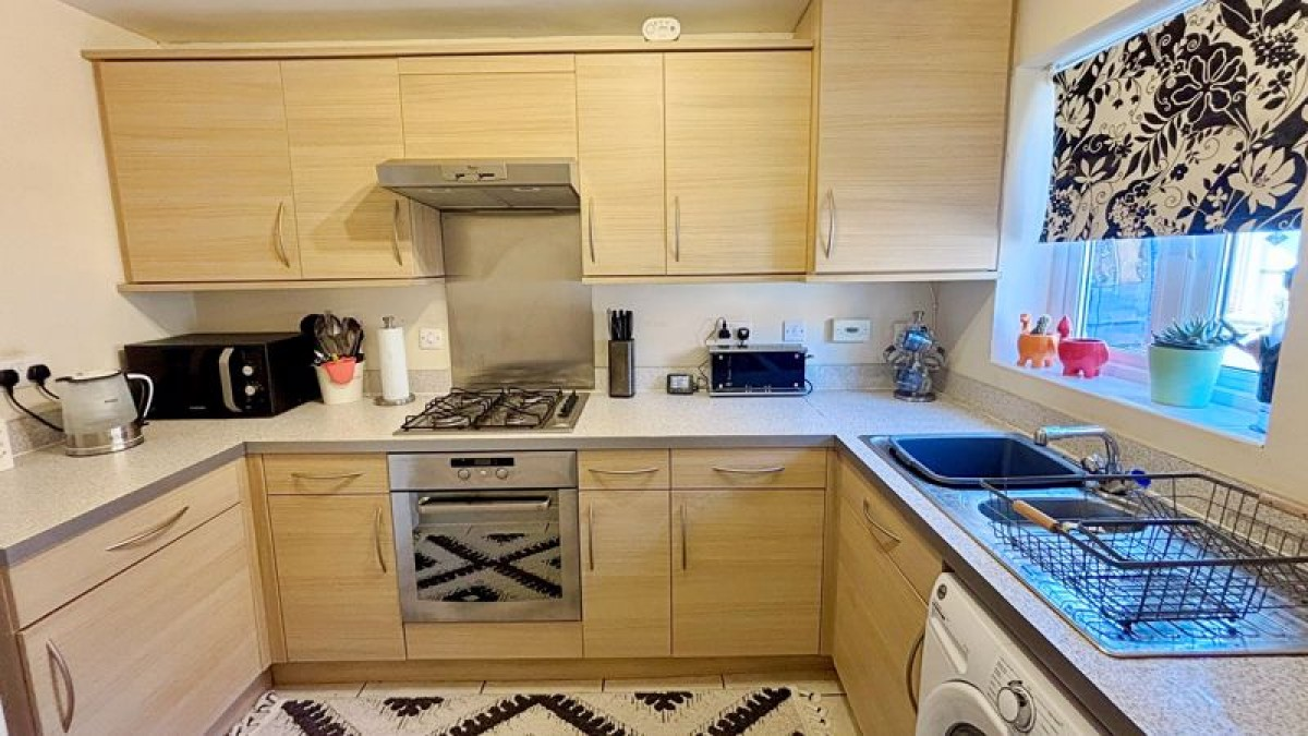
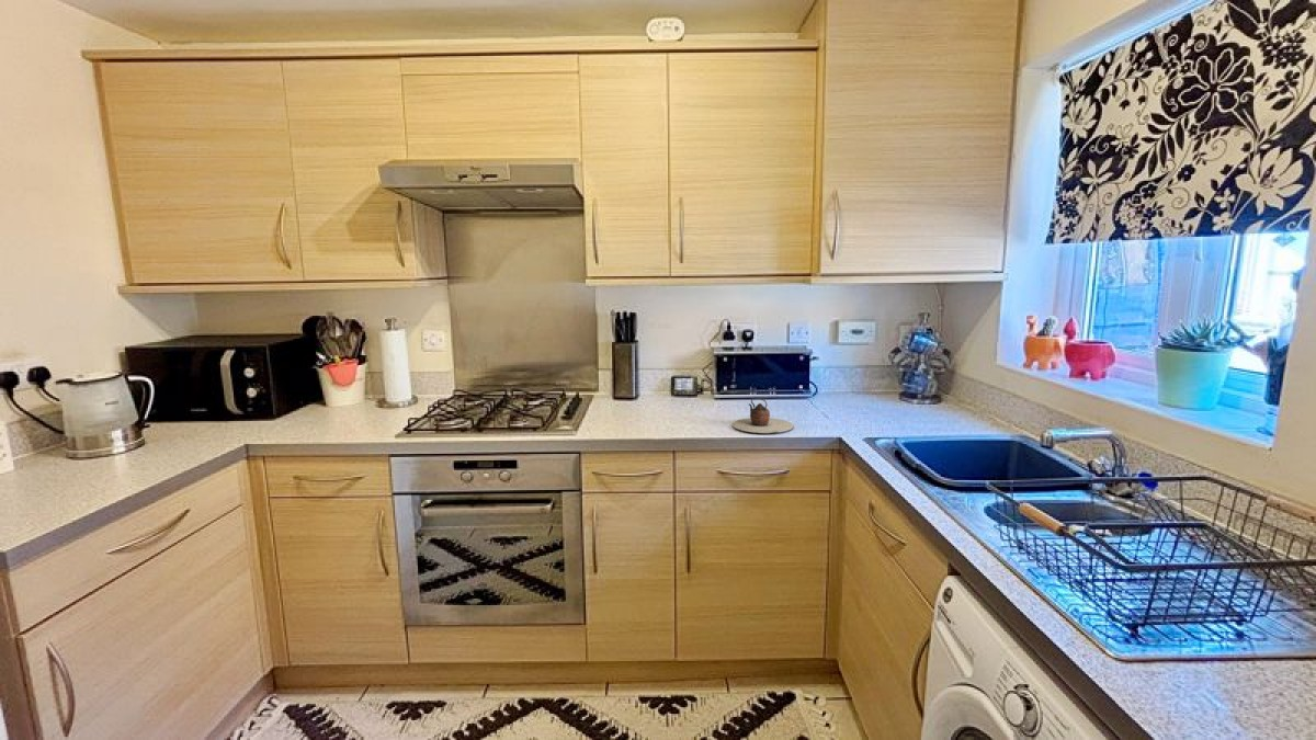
+ teapot (762, 411)
